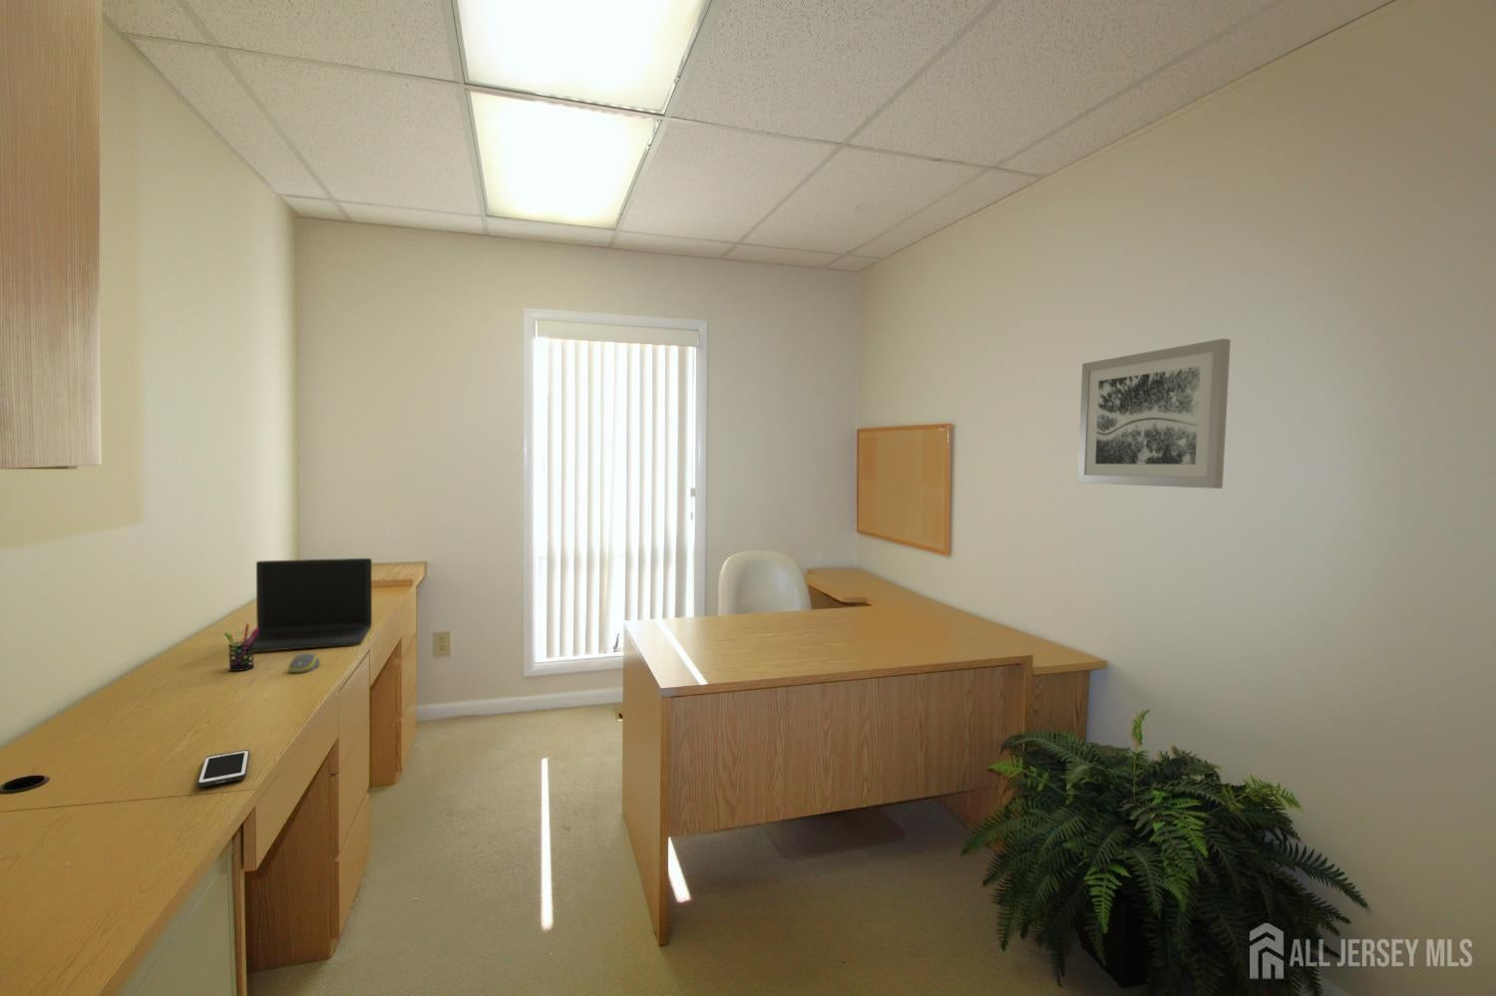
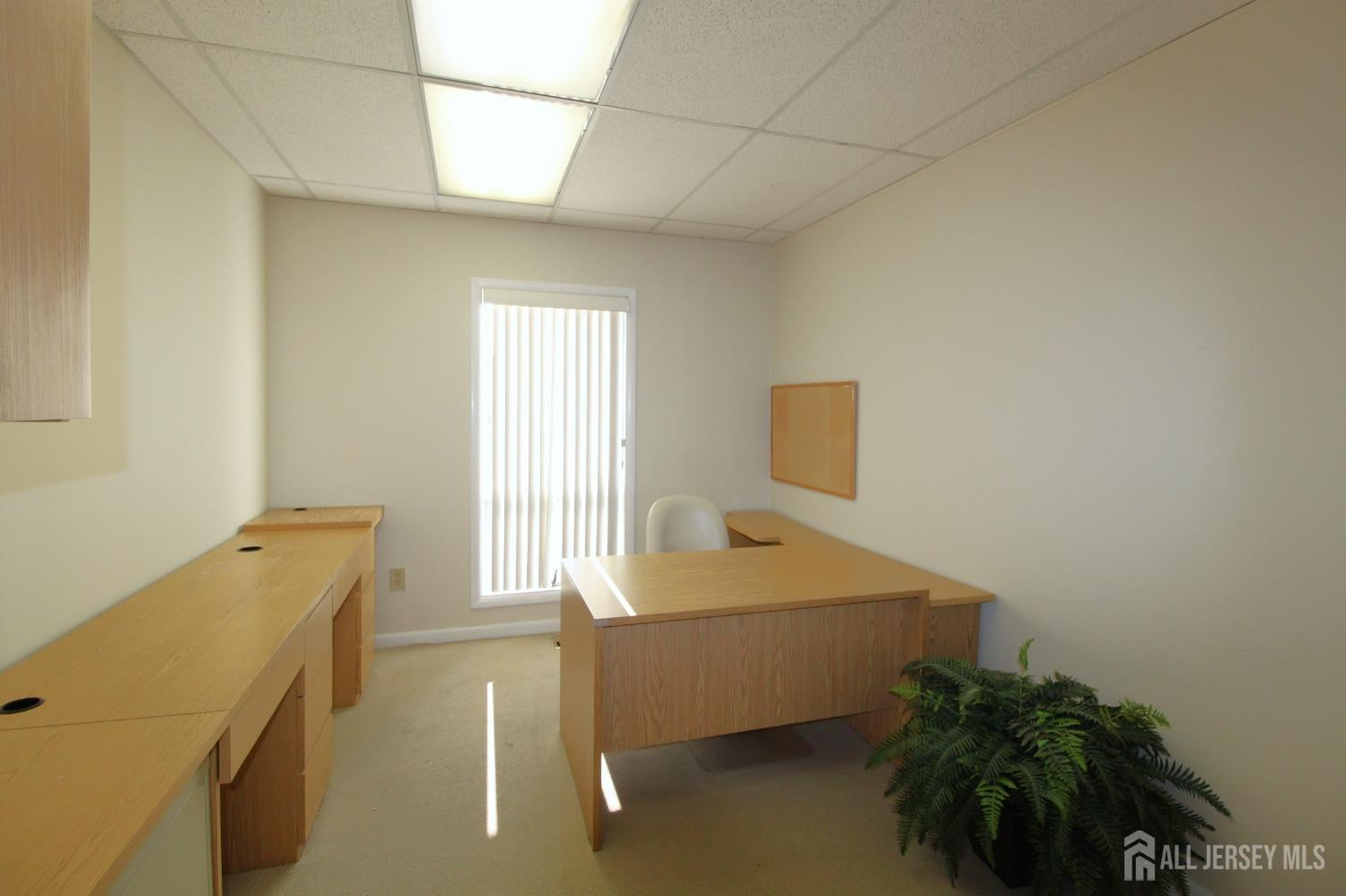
- computer mouse (305, 661)
- laptop (307, 601)
- cell phone (225, 767)
- wall art (1145, 419)
- pen holder (239, 646)
